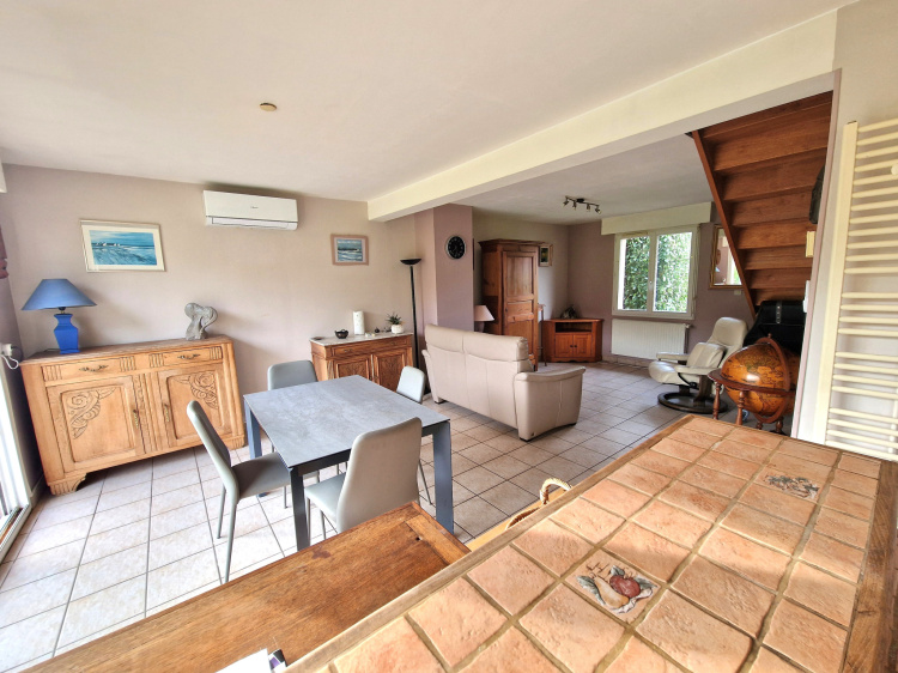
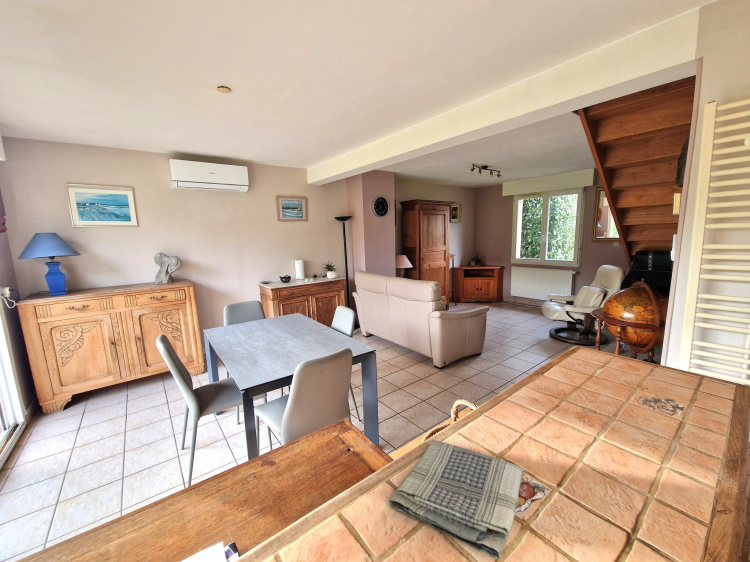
+ dish towel (459, 484)
